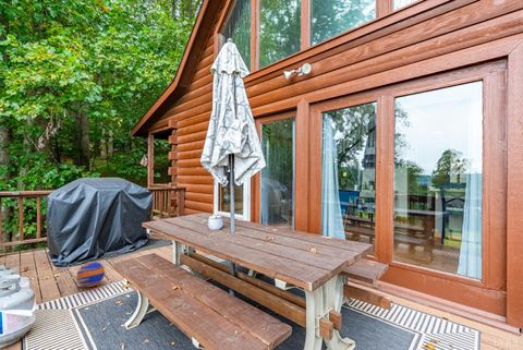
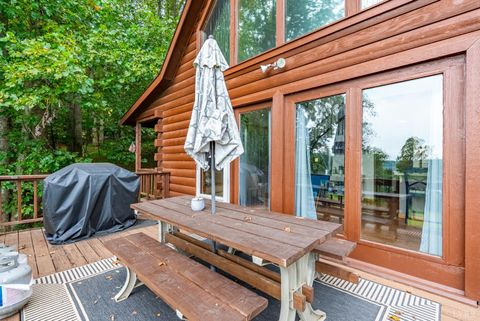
- ball (90, 274)
